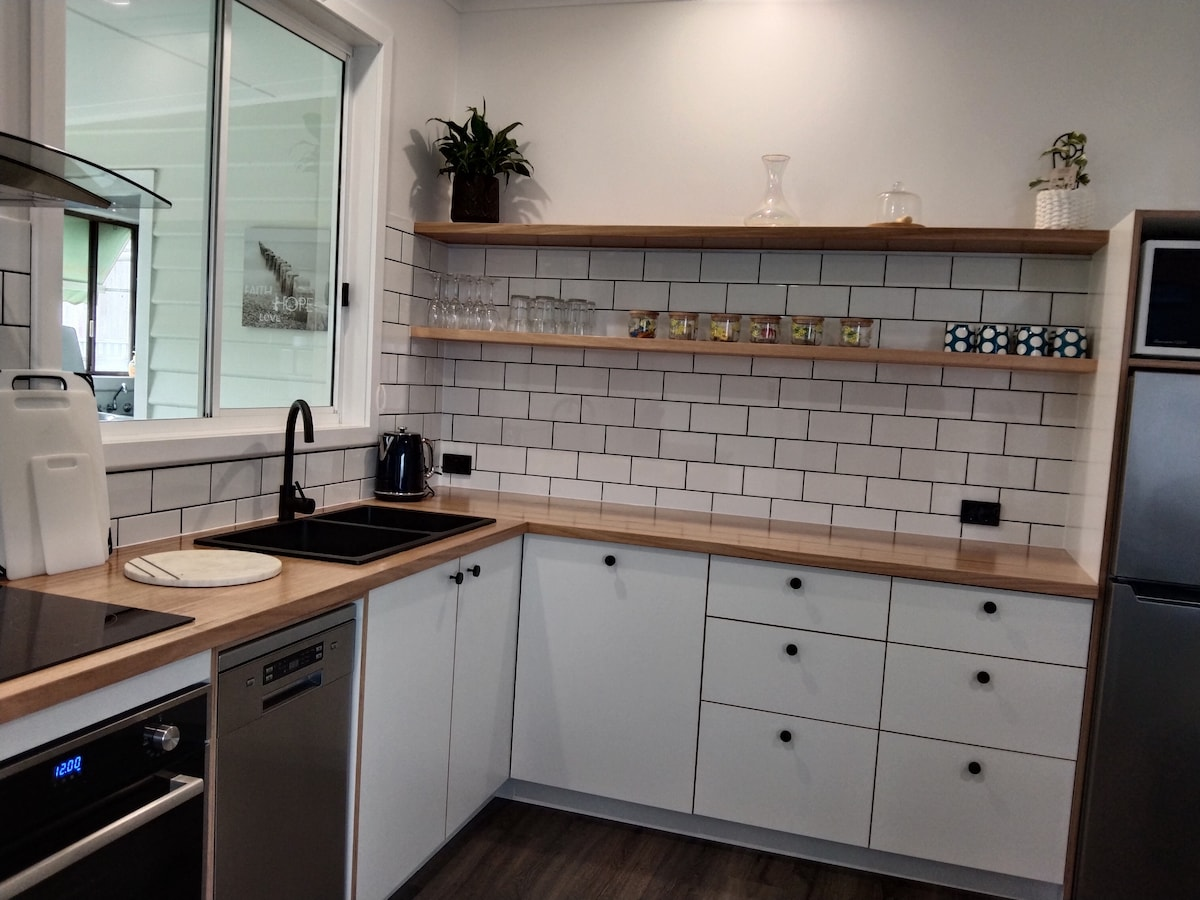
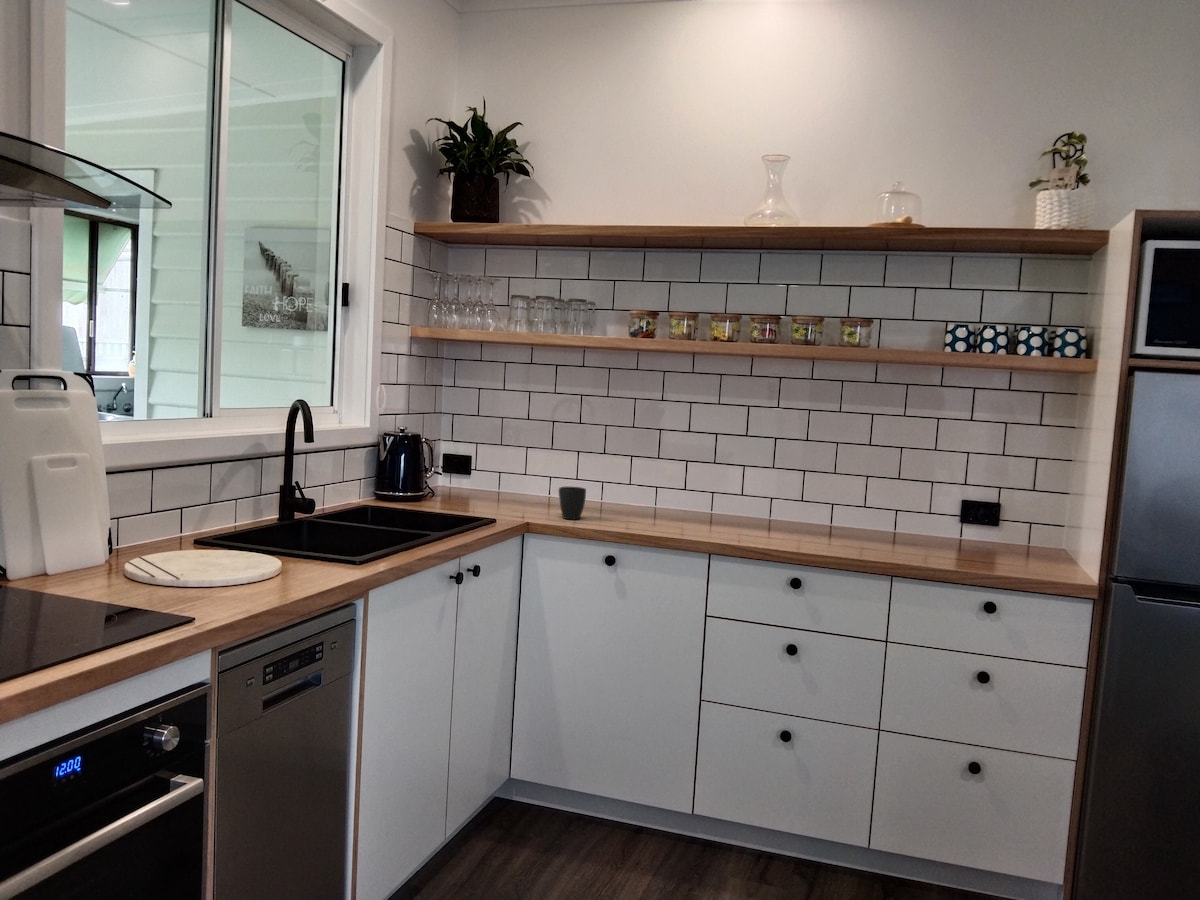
+ mug (569, 502)
